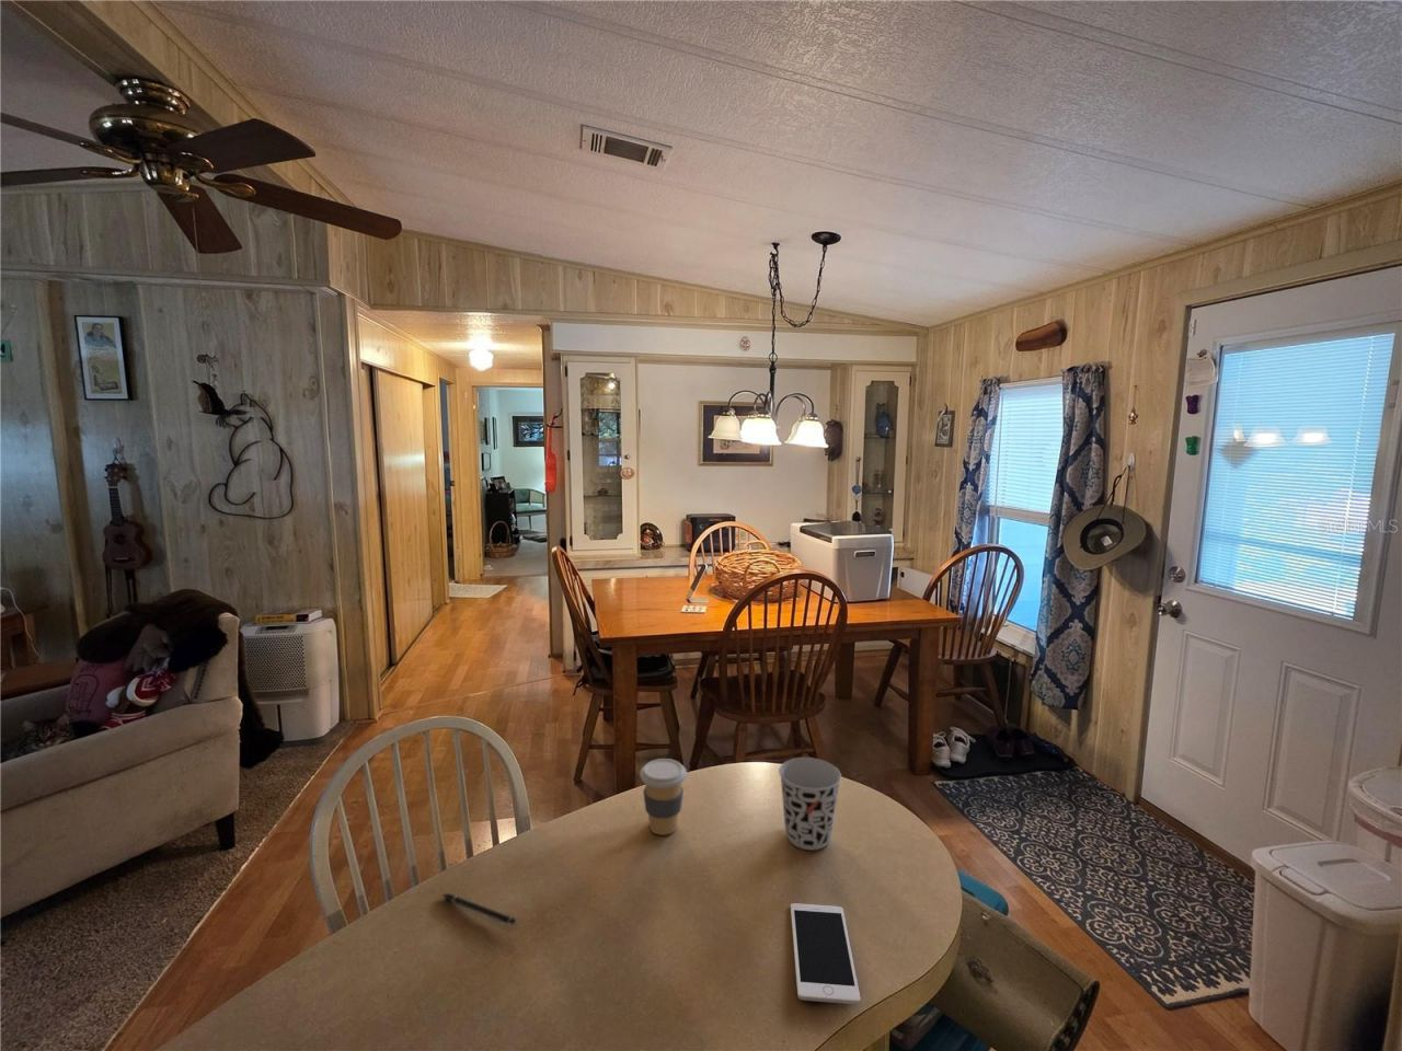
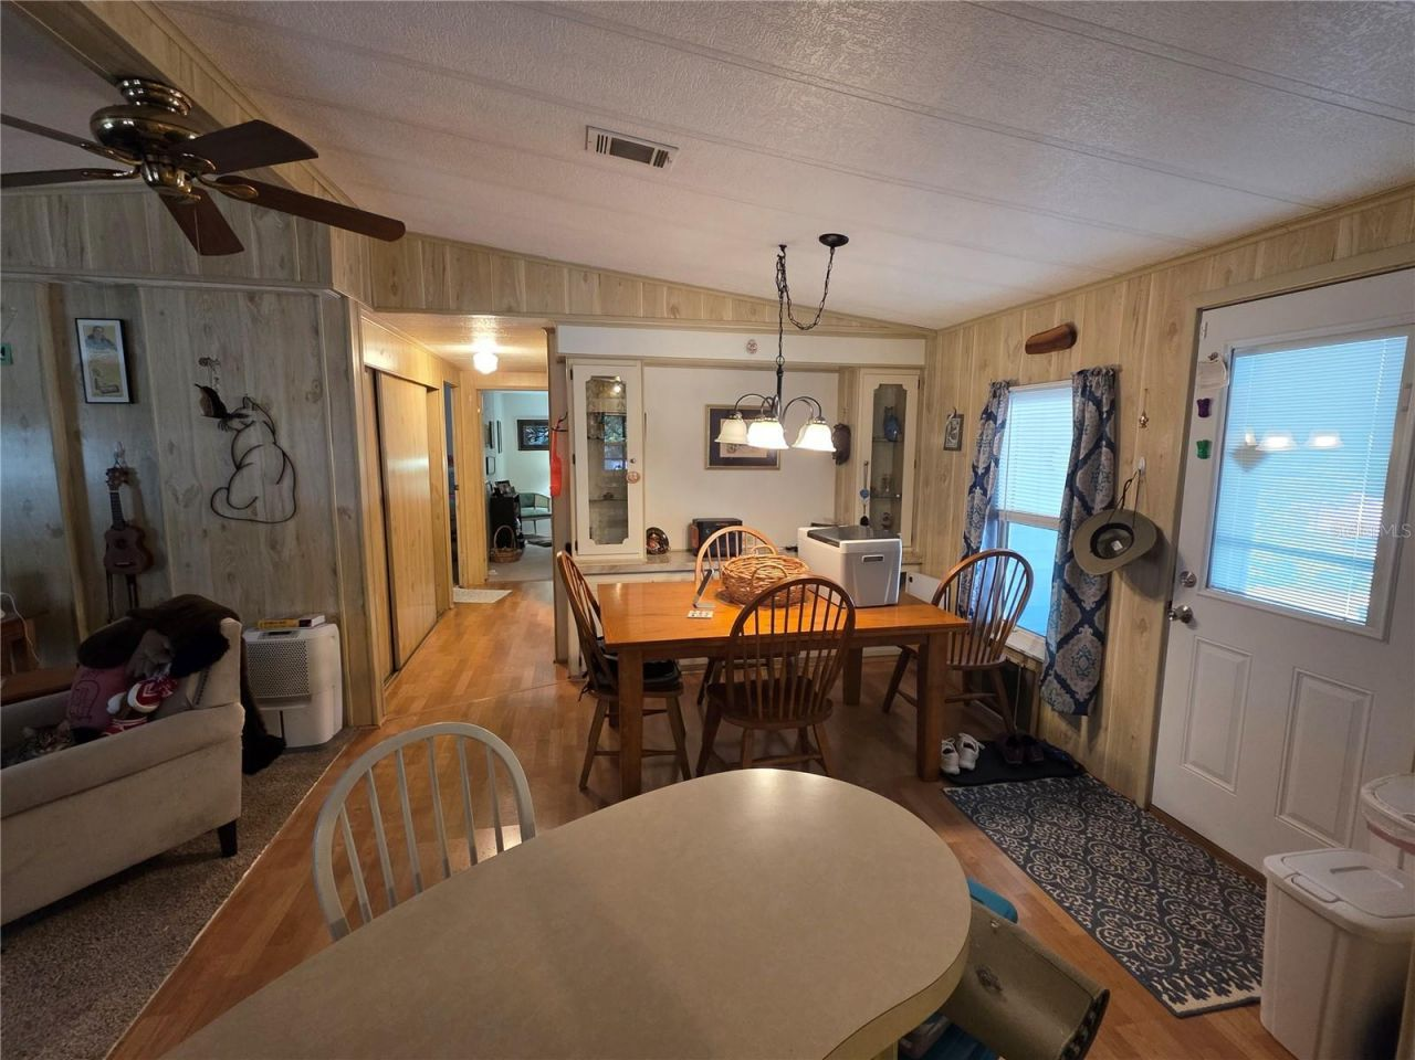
- coffee cup (662, 797)
- cell phone (821, 948)
- pen (477, 907)
- cup (808, 805)
